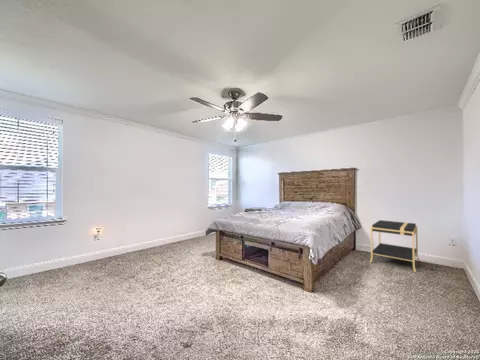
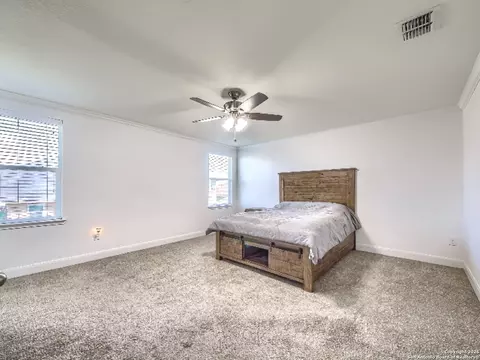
- nightstand (394, 245)
